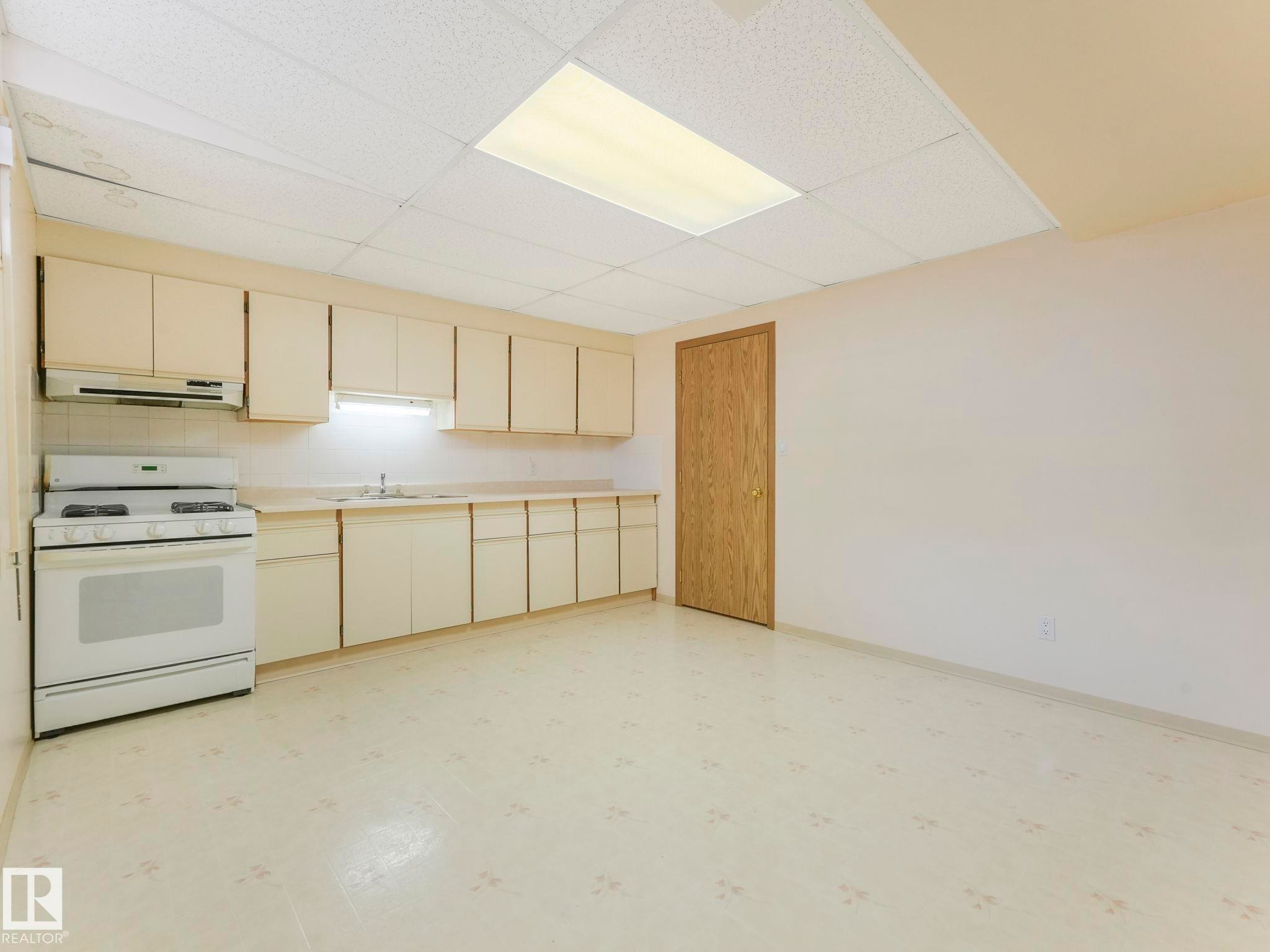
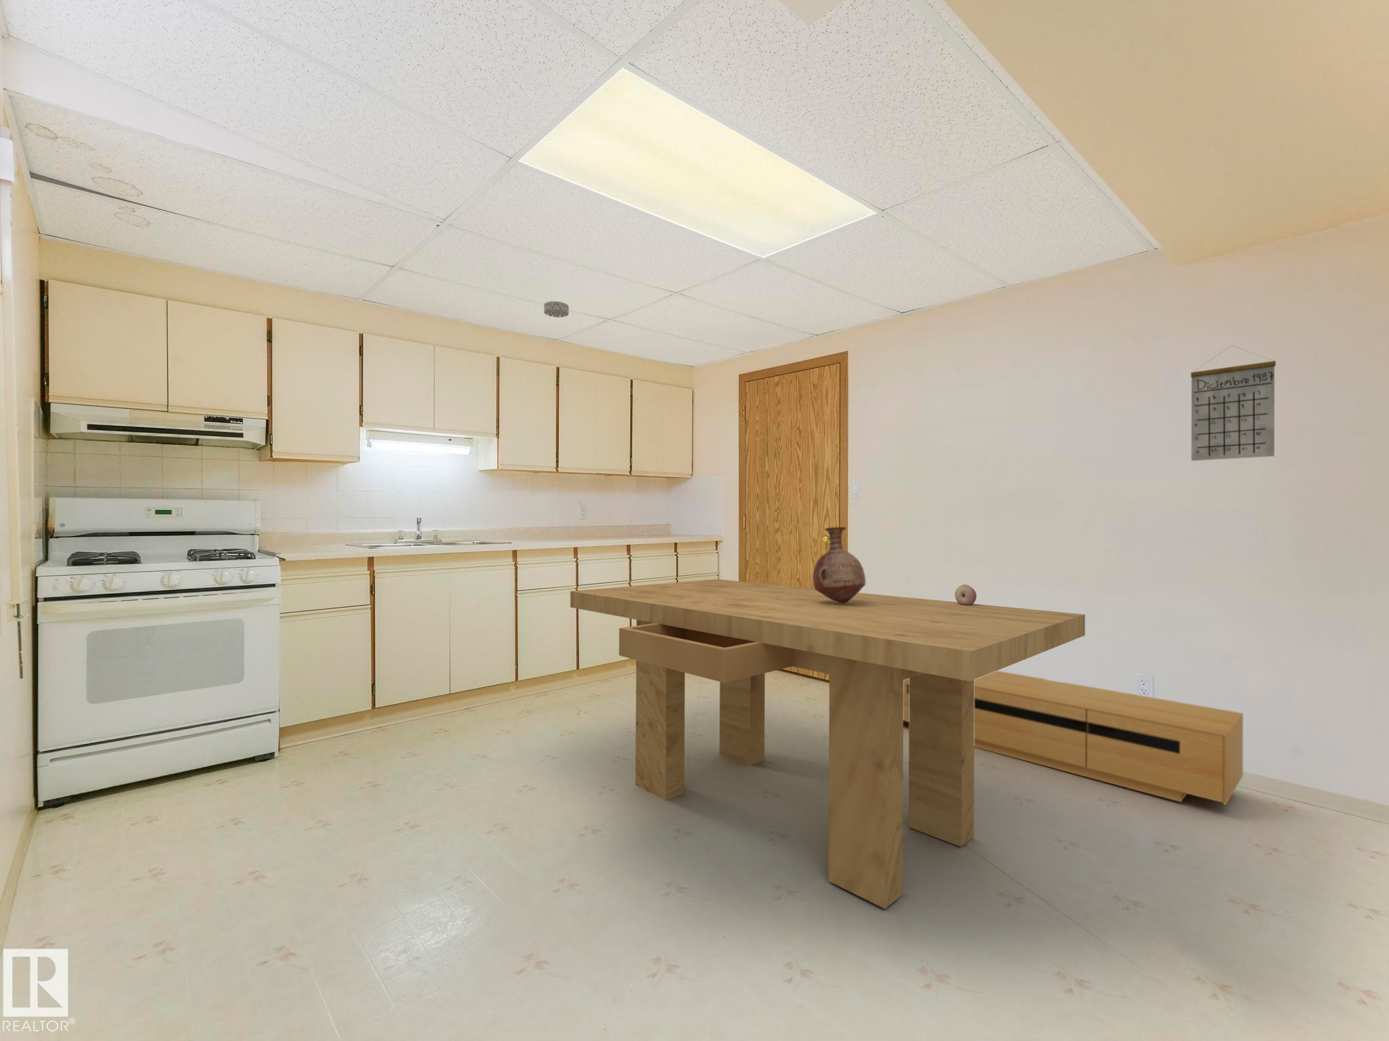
+ vase (839, 564)
+ fruit (966, 594)
+ dining table (763, 710)
+ smoke detector (556, 308)
+ calendar (1232, 401)
+ media console (1039, 718)
